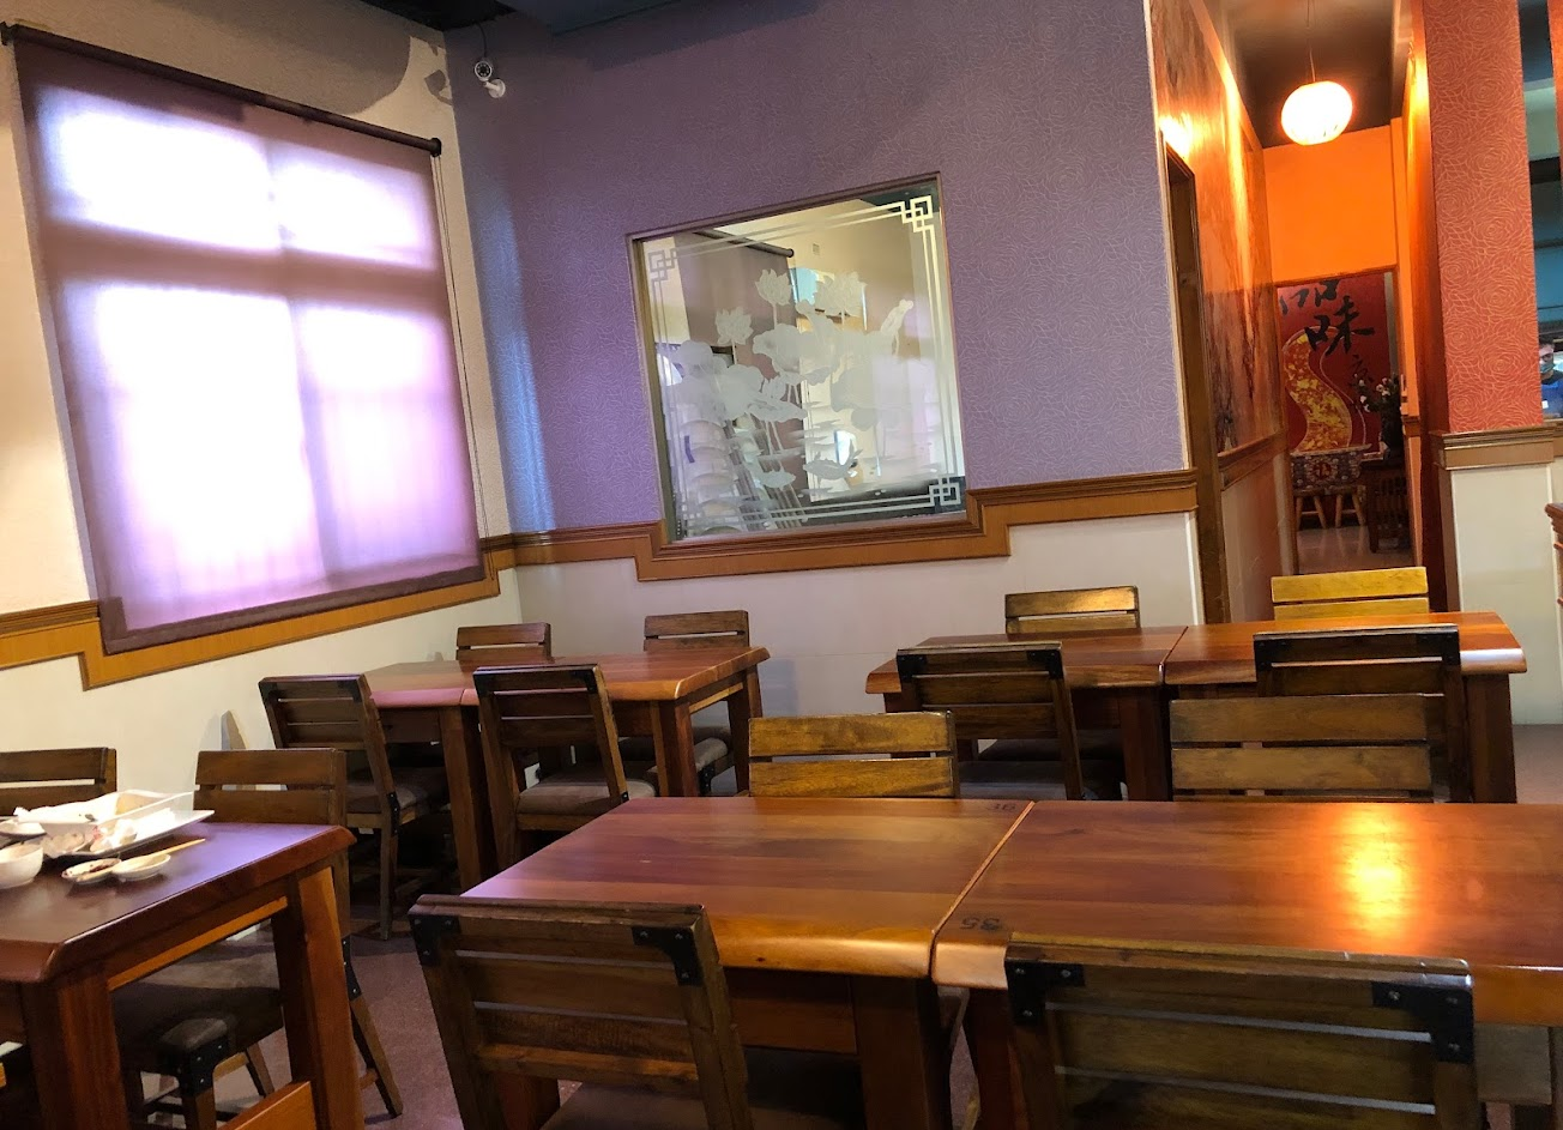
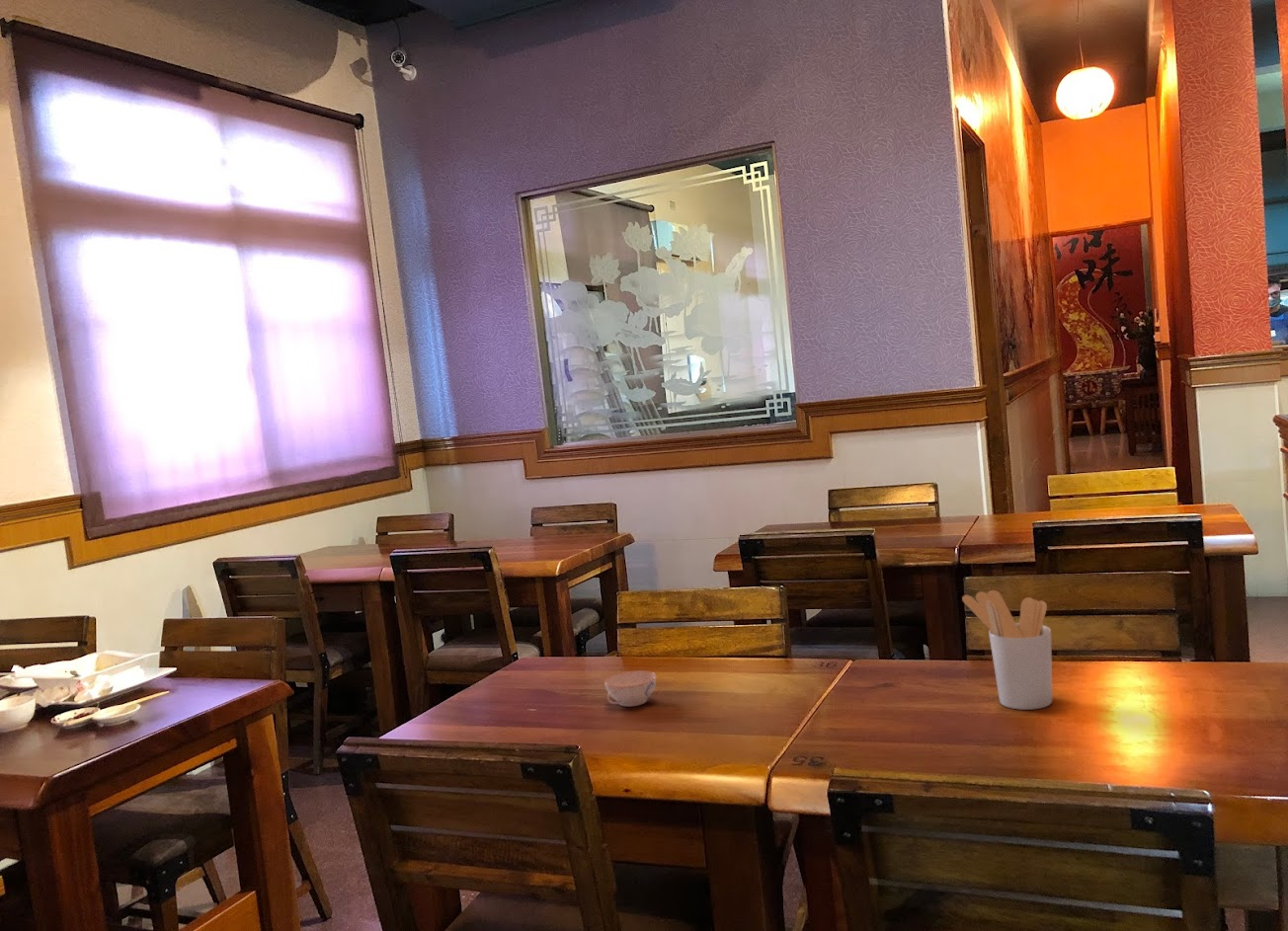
+ teacup (627, 691)
+ utensil holder (1008, 646)
